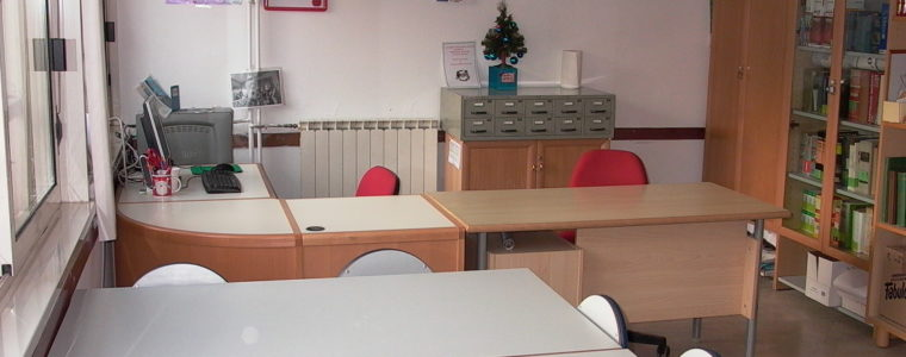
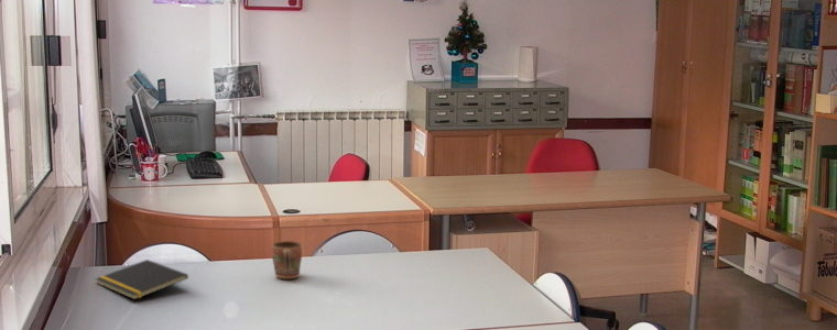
+ mug (285, 260)
+ notepad (141, 278)
